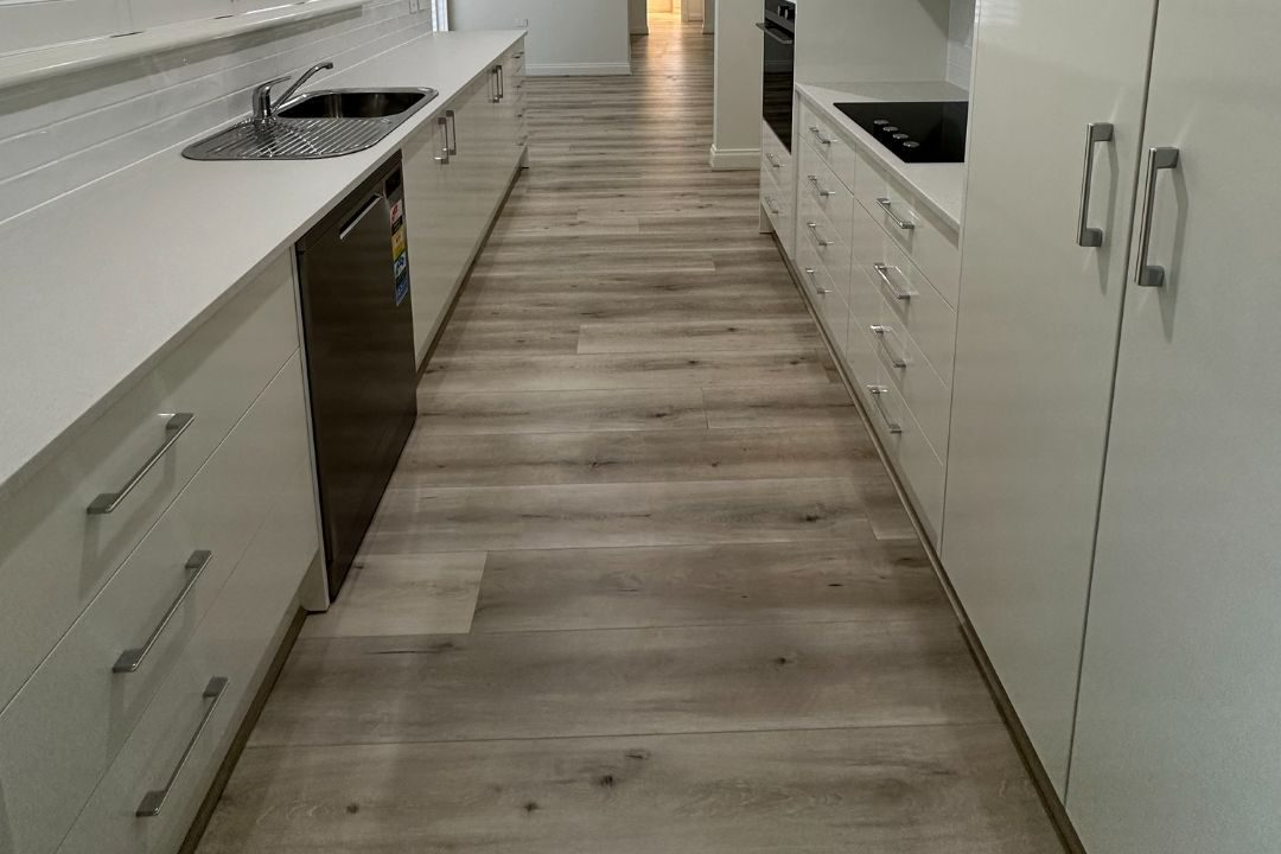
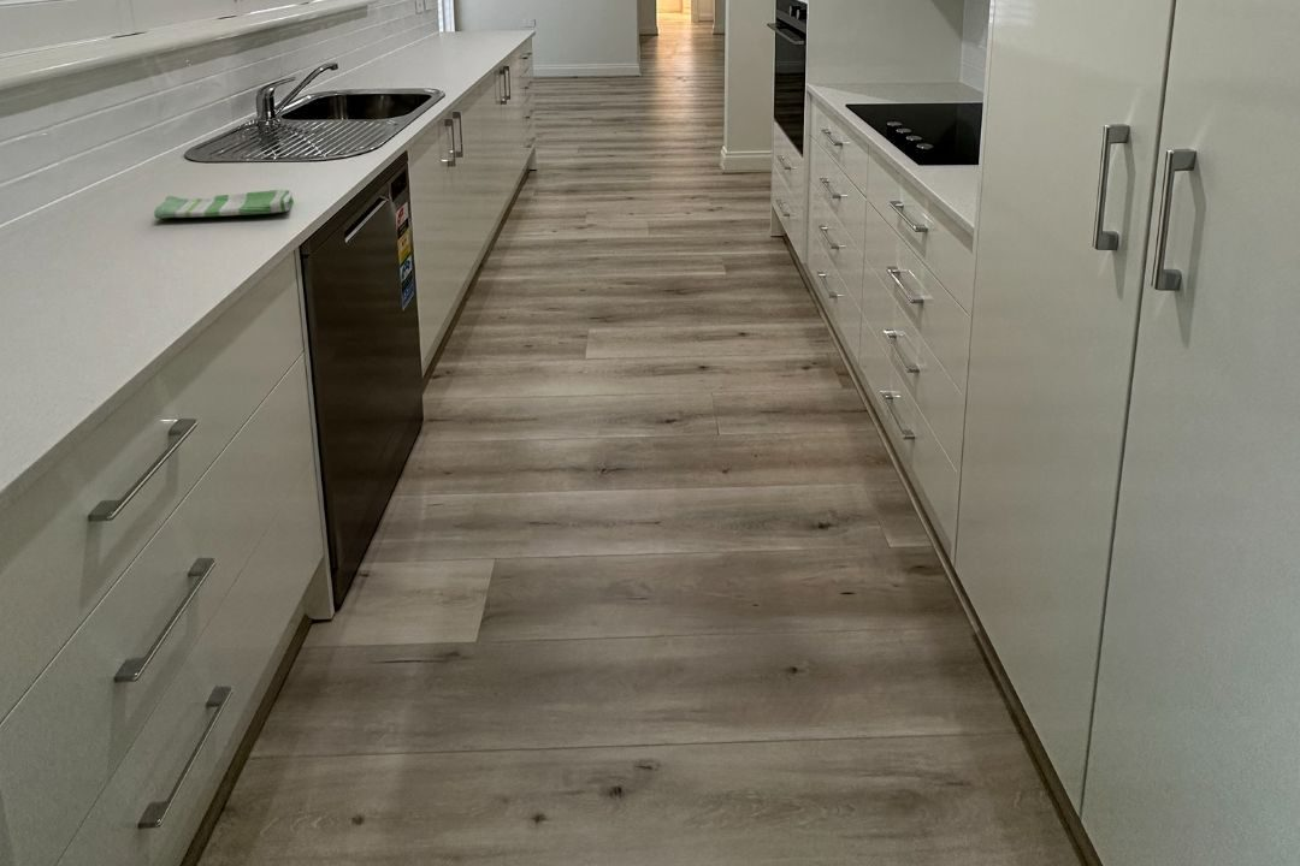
+ dish towel (226, 203)
